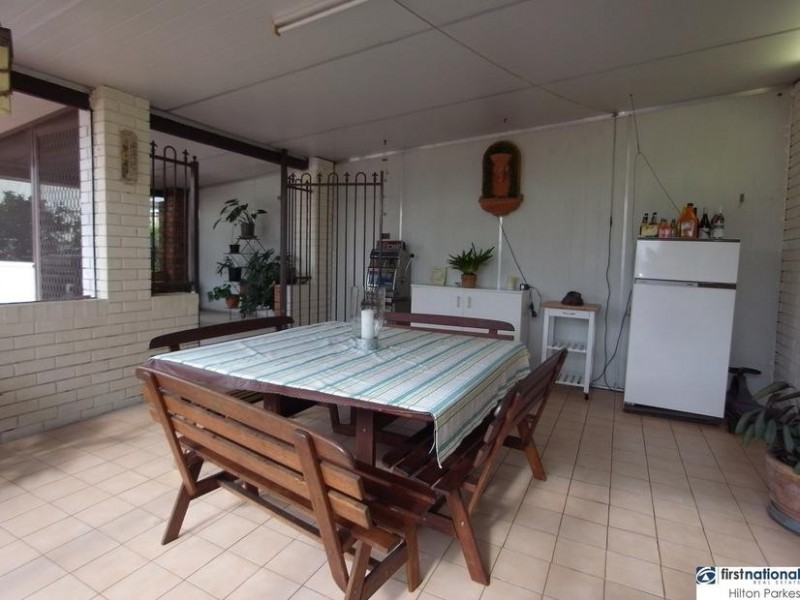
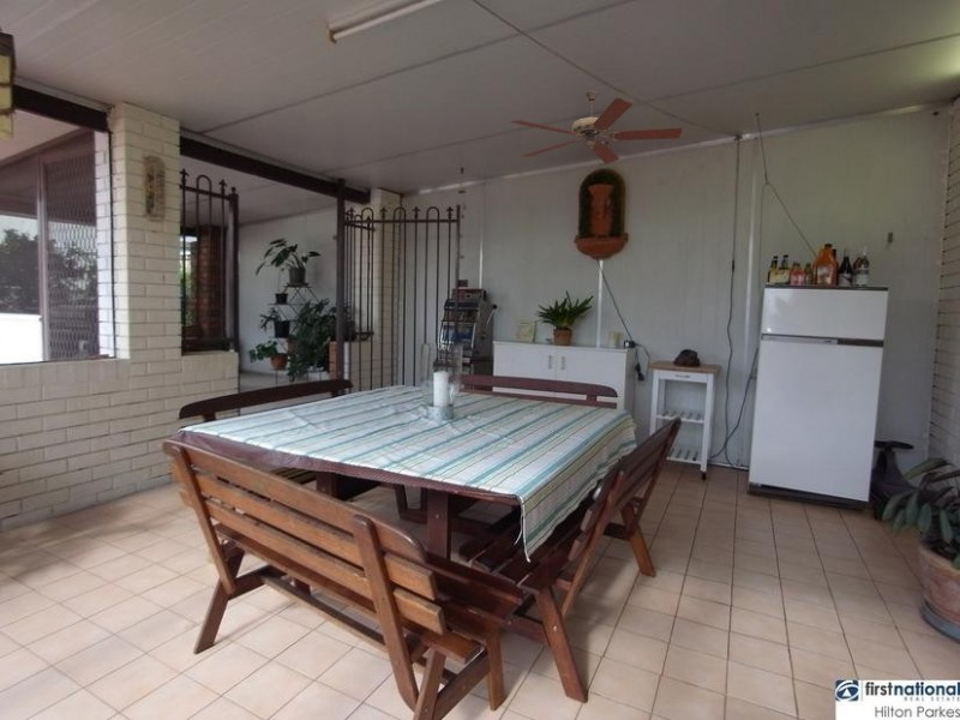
+ ceiling fan (596, 118)
